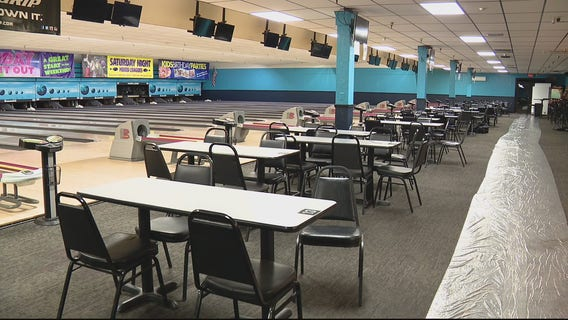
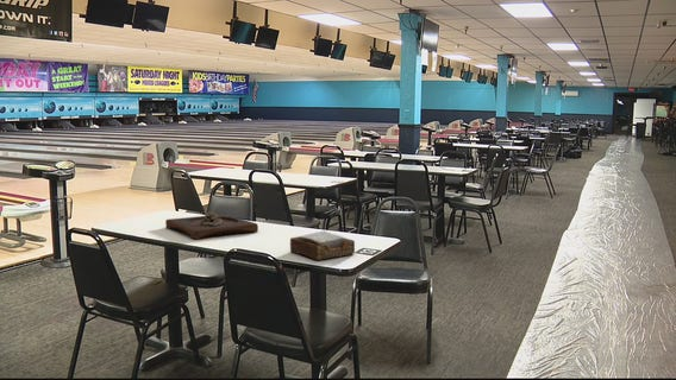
+ wooden tray (211, 220)
+ napkin holder (321, 243)
